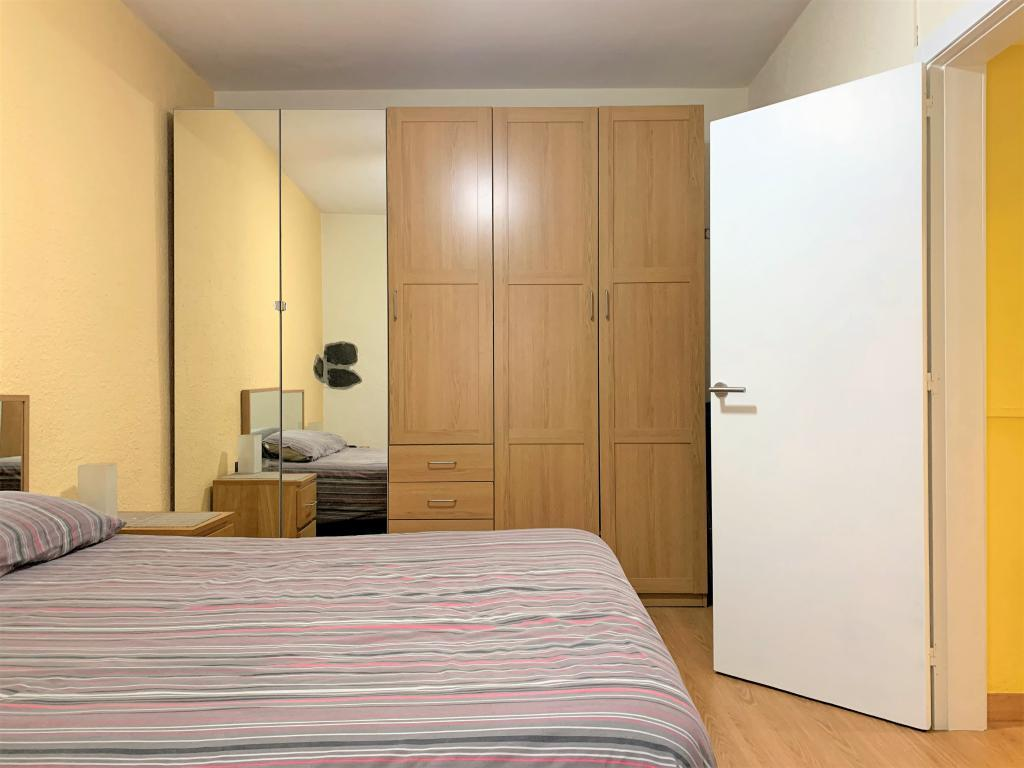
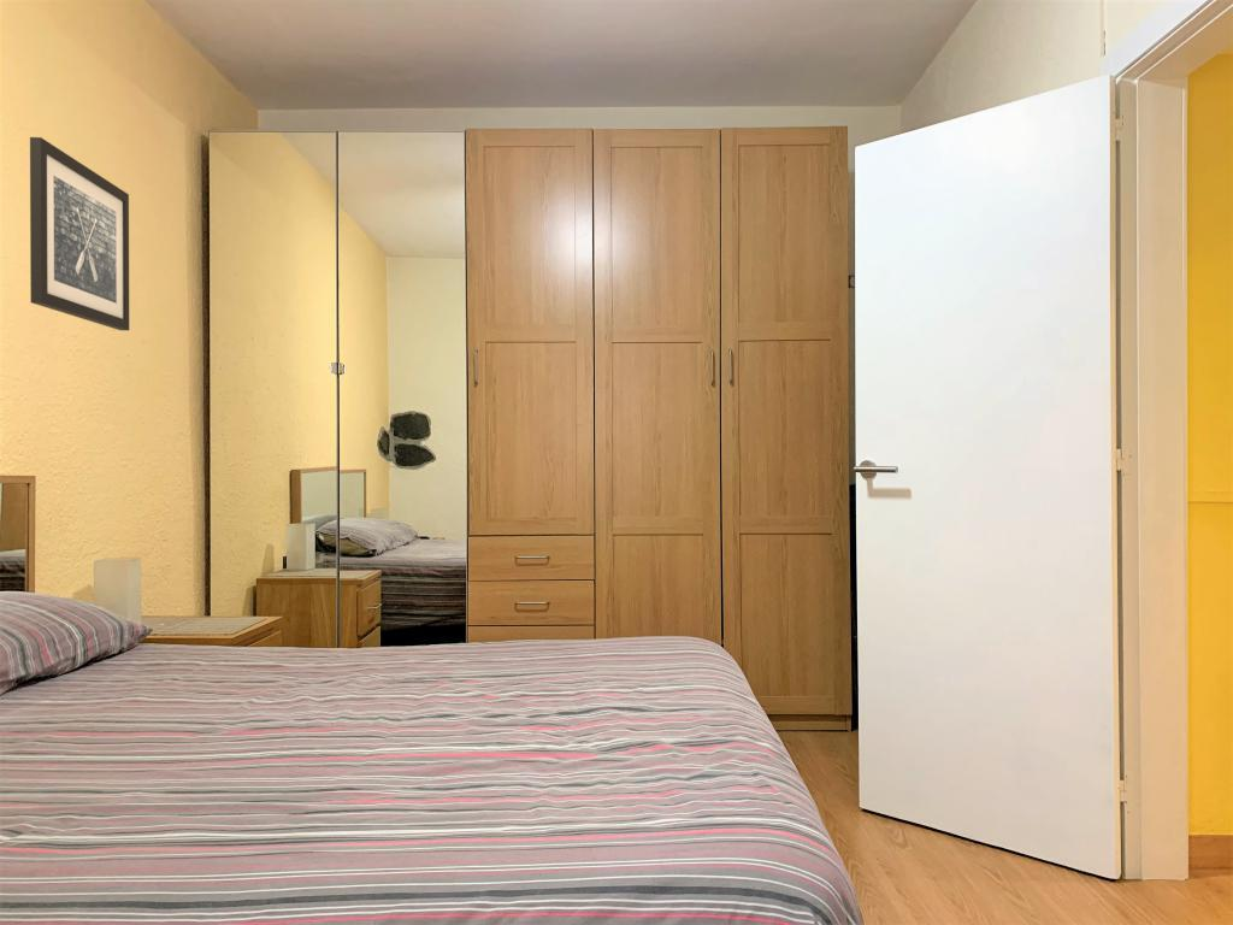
+ wall art (84, 242)
